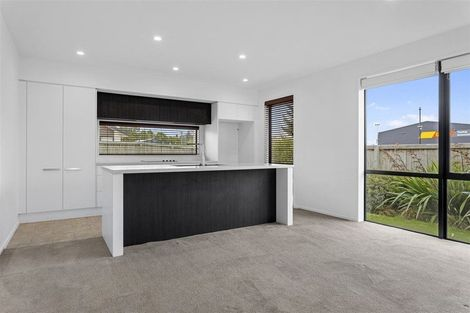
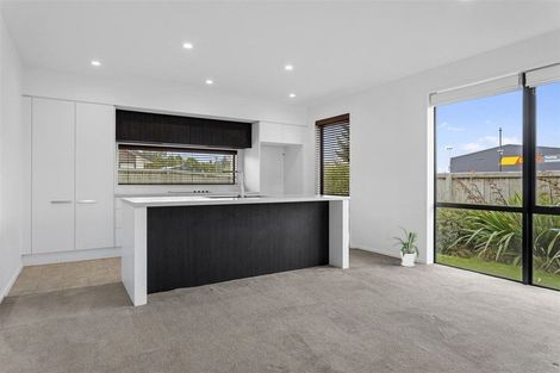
+ house plant (406, 247)
